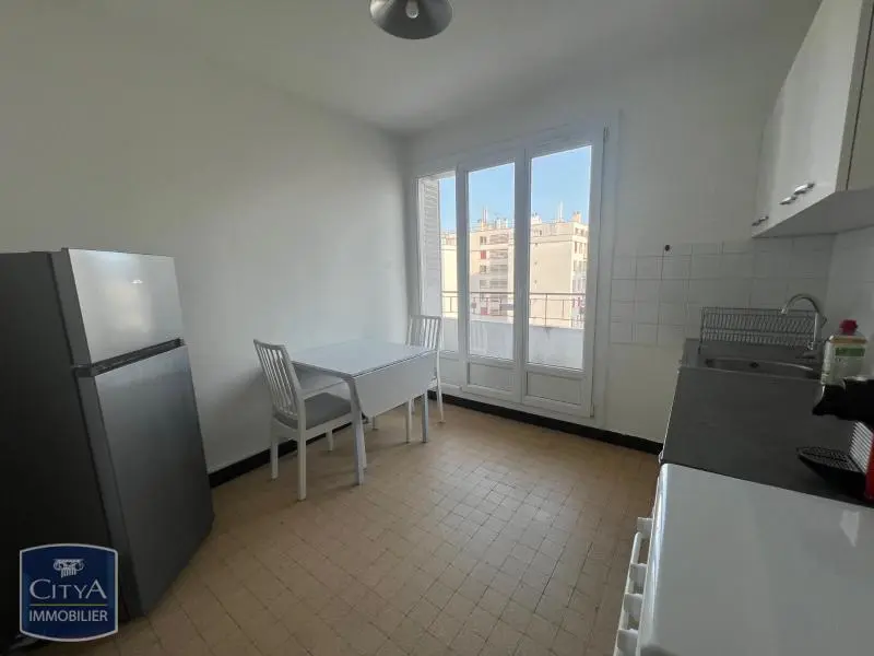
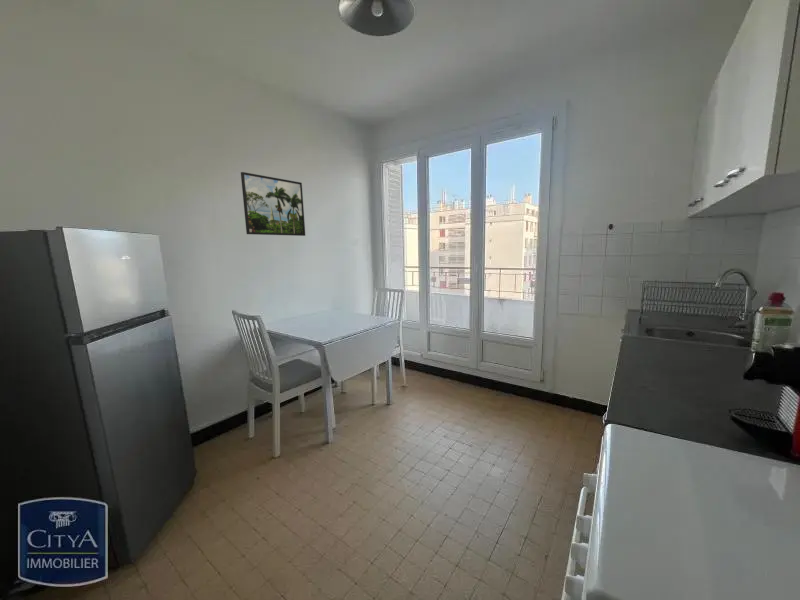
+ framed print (275, 206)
